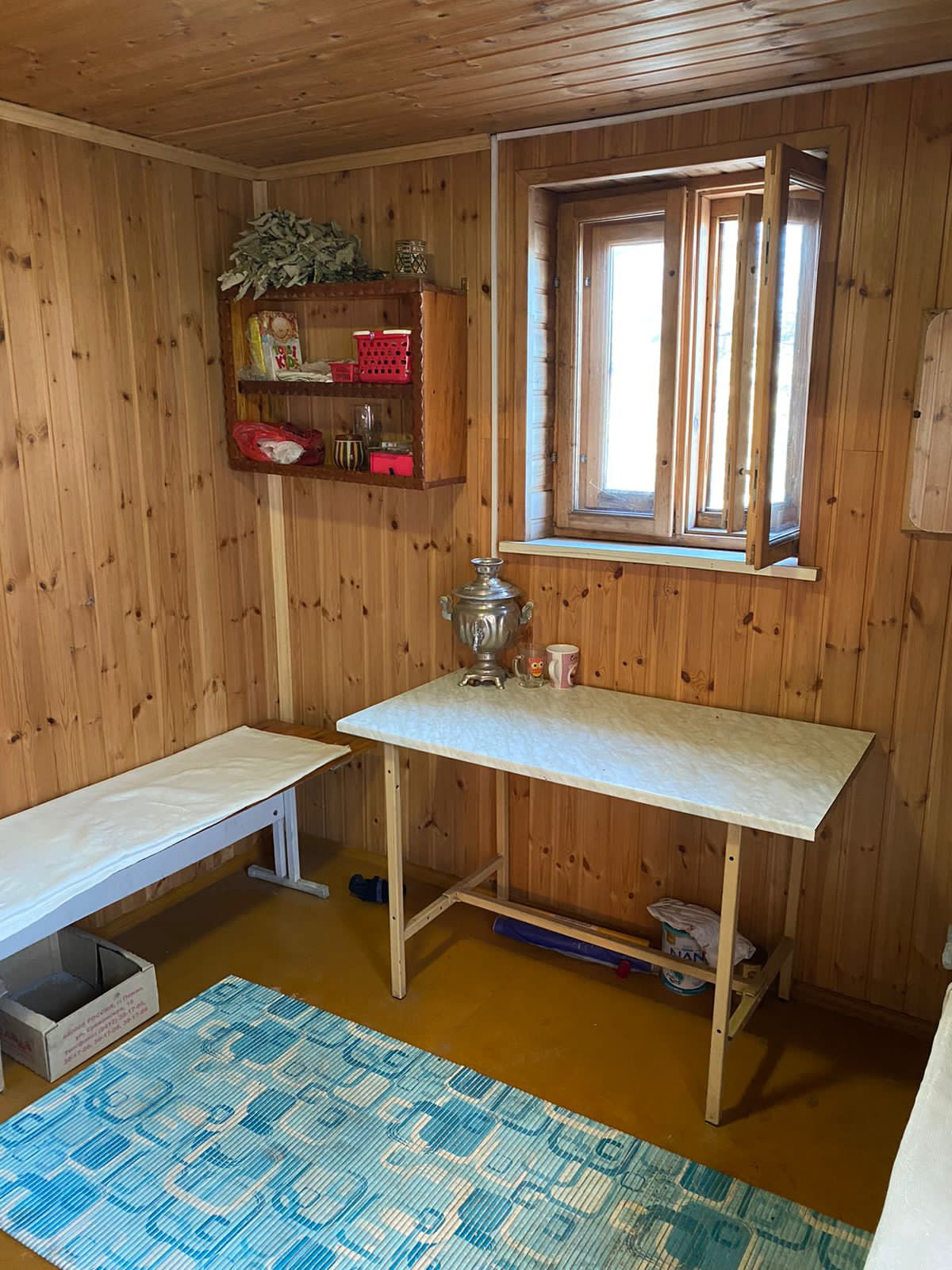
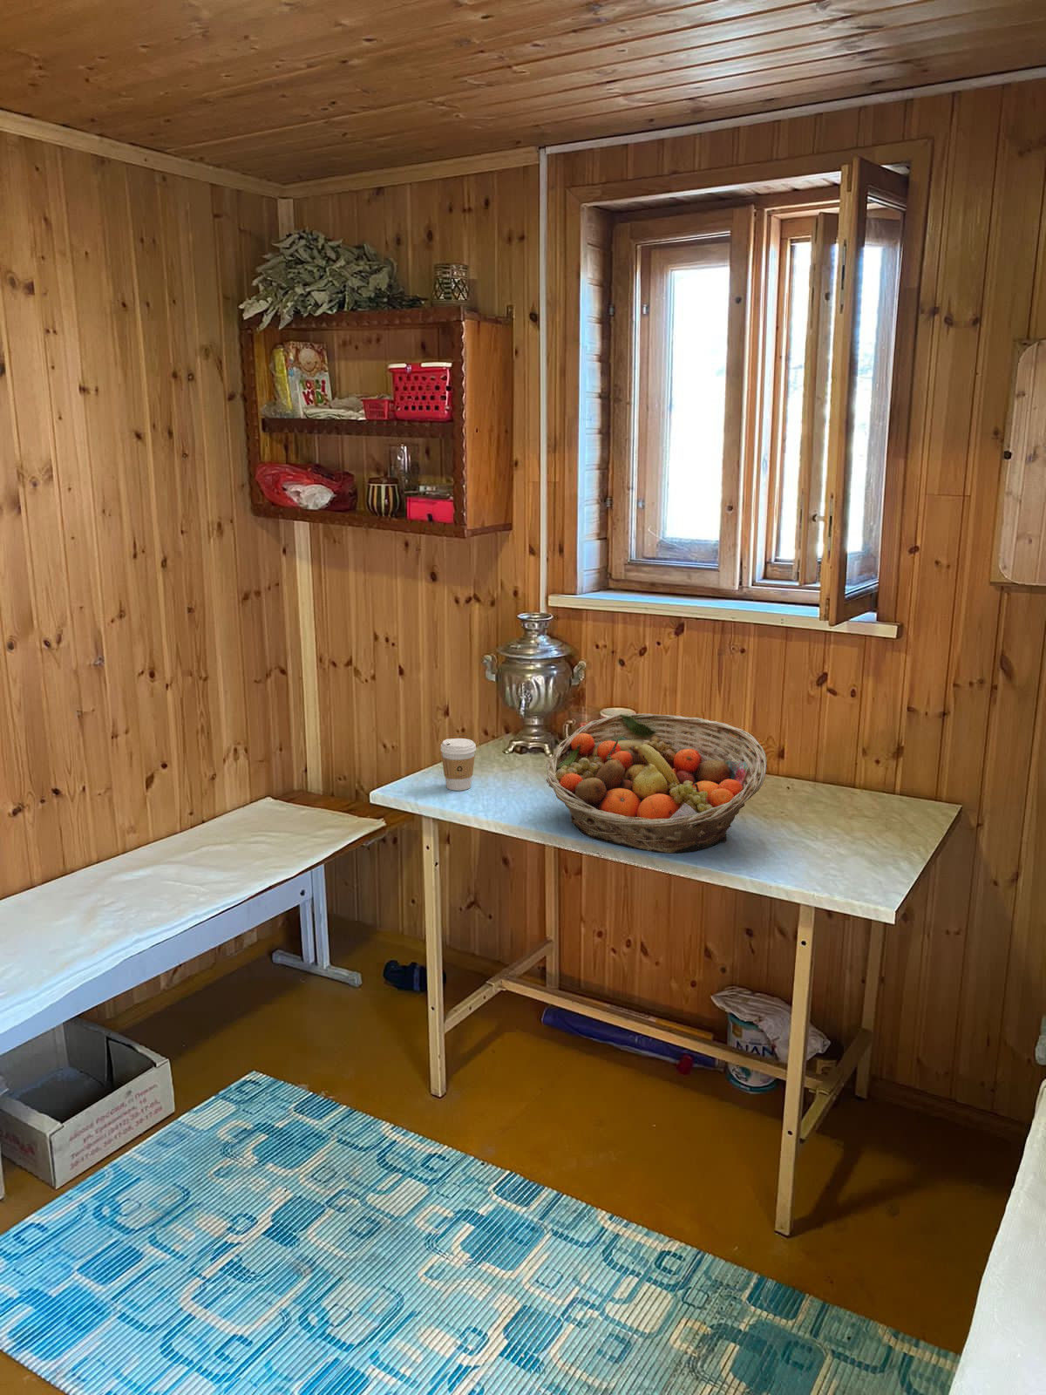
+ fruit basket (654, 780)
+ coffee cup (458, 763)
